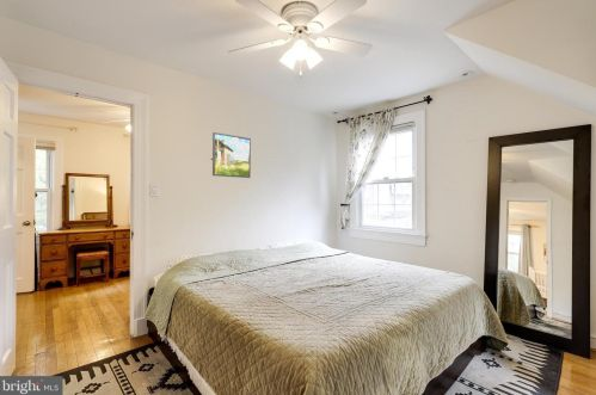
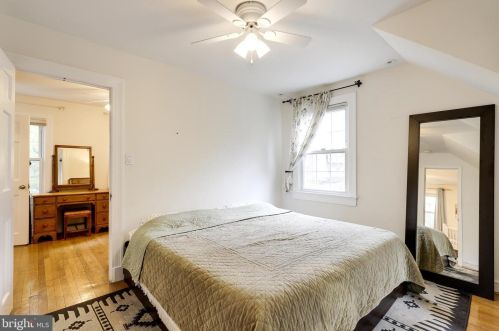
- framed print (232, 155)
